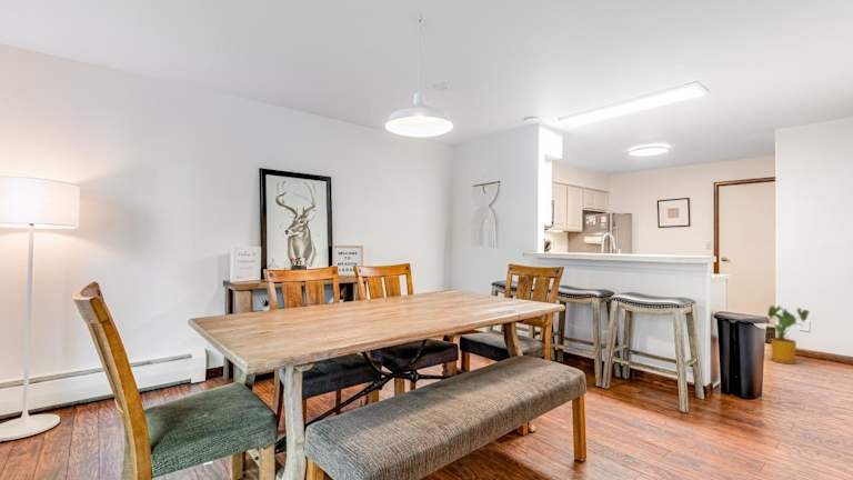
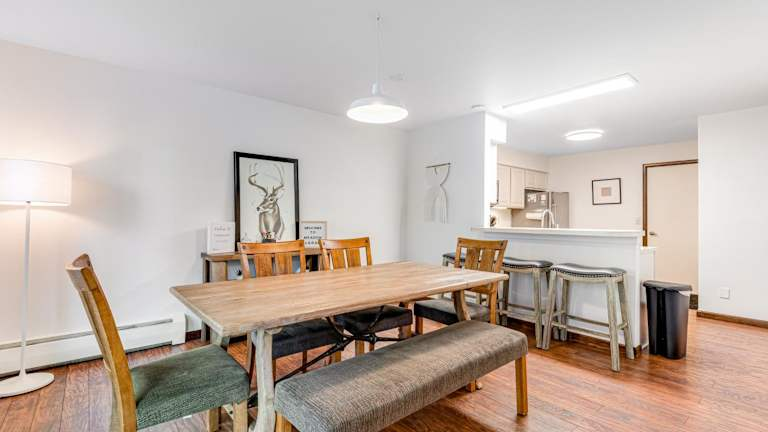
- house plant (781, 333)
